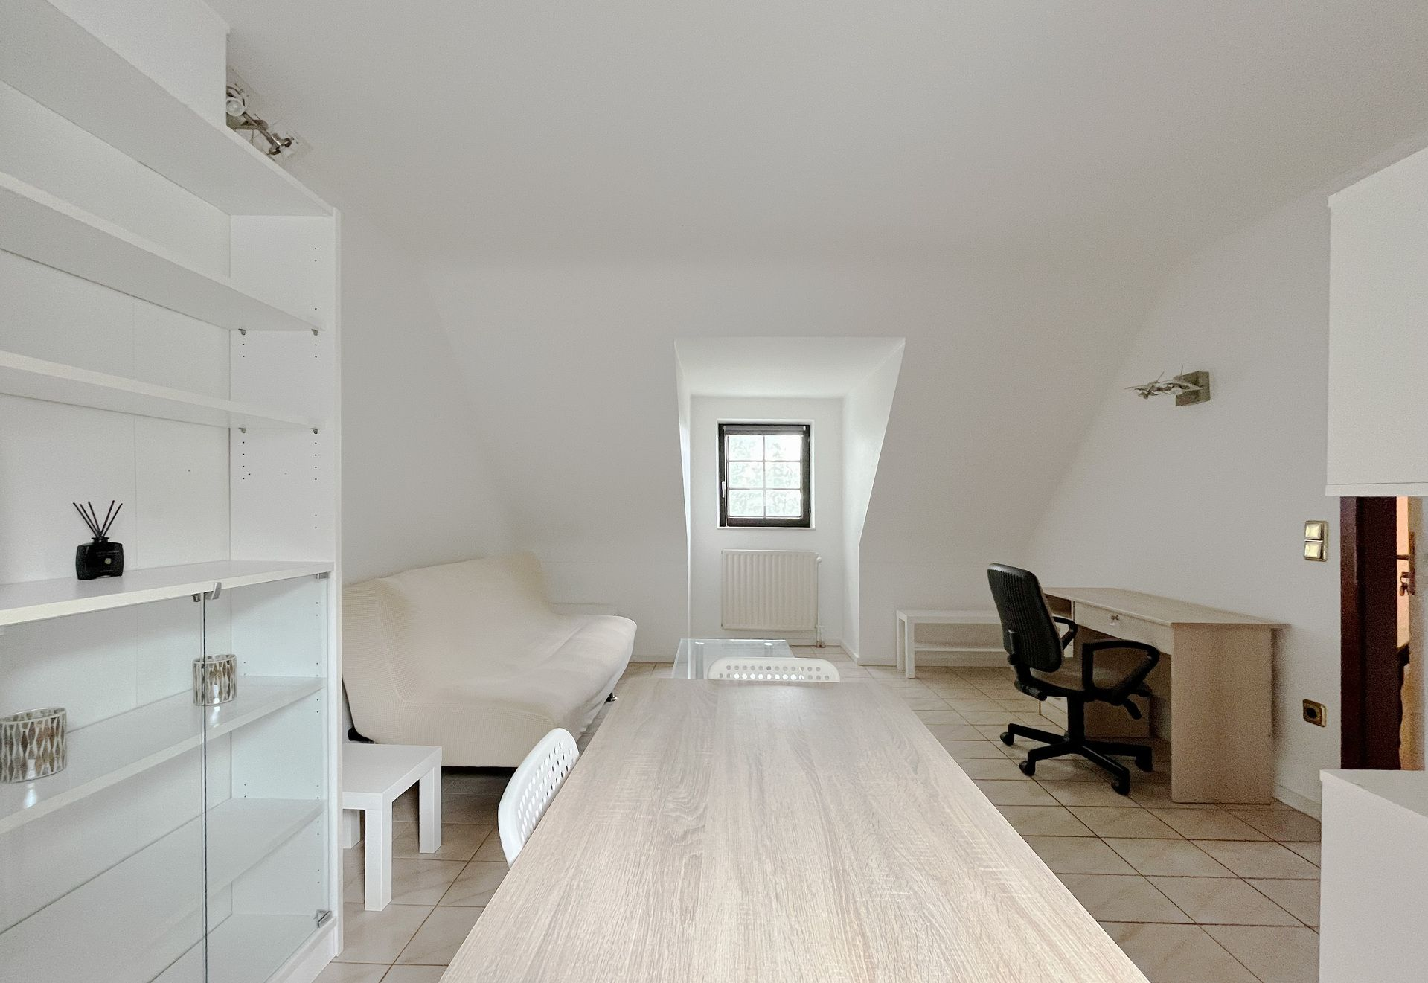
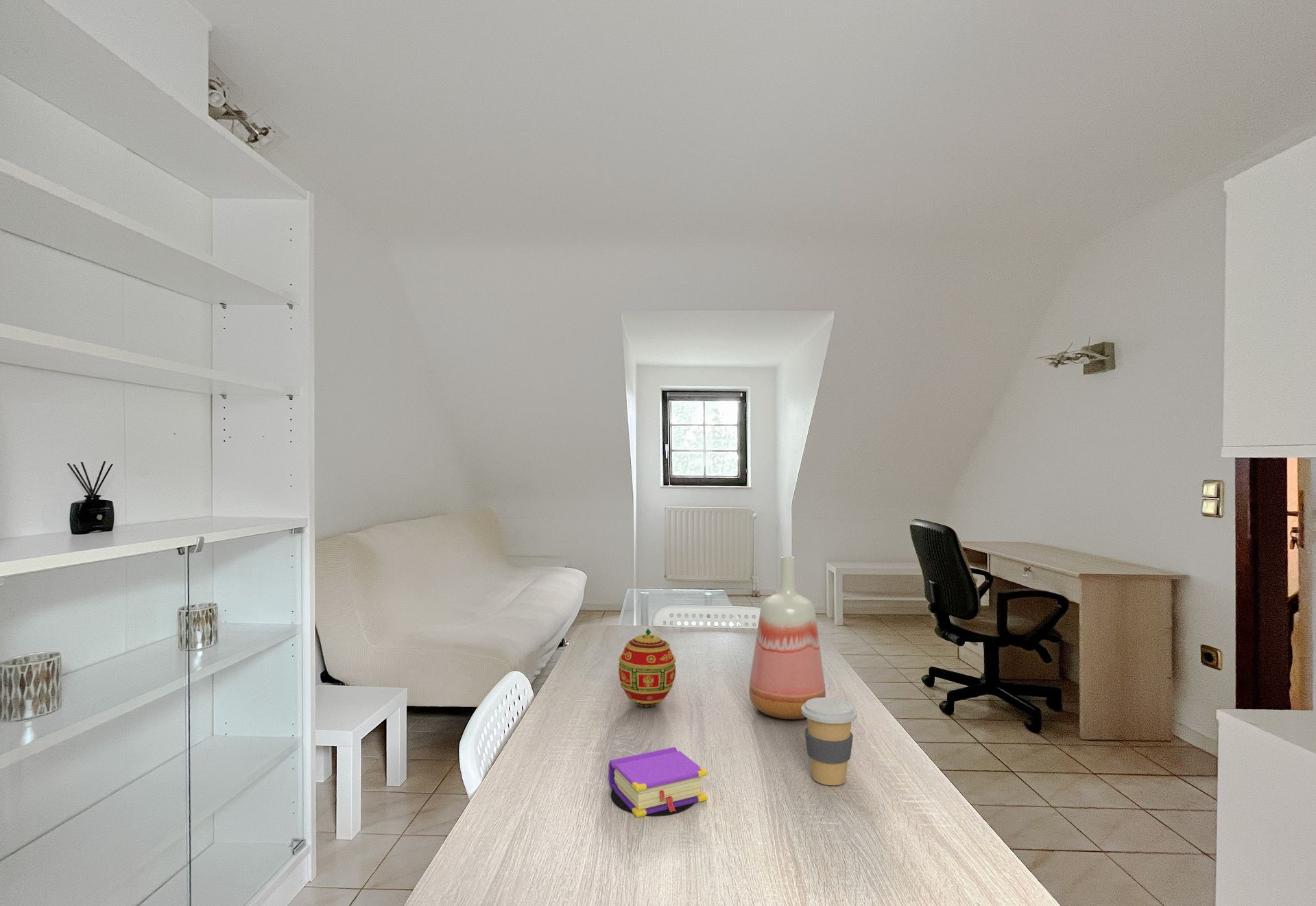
+ decorative egg (647, 666)
+ book (657, 779)
+ vase (787, 634)
+ coffee cup (828, 741)
